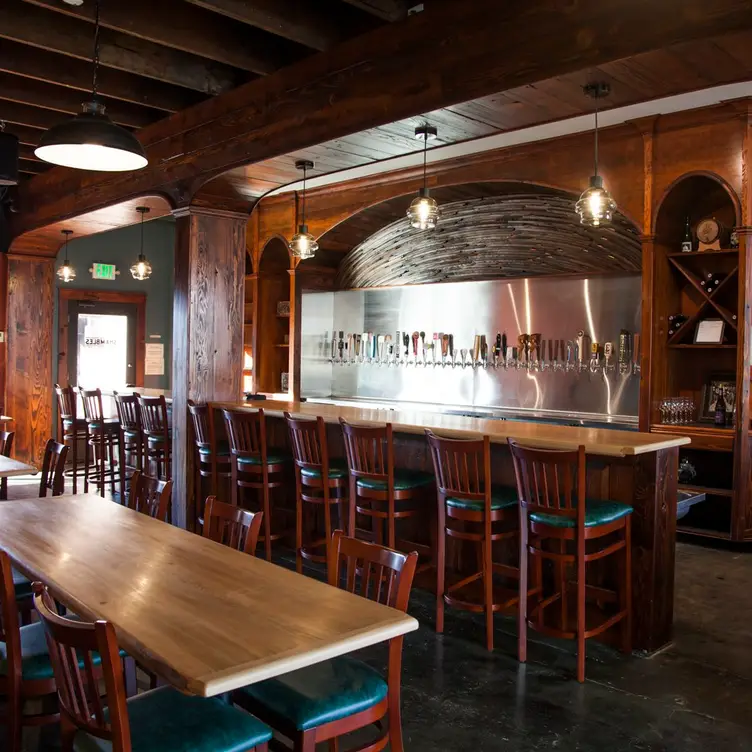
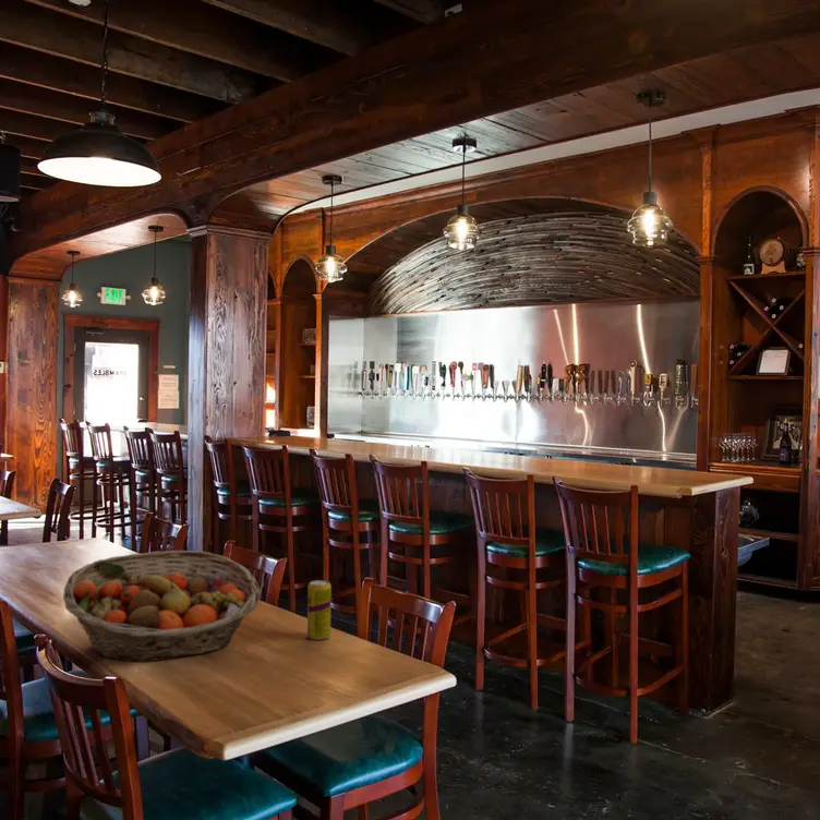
+ fruit basket (164, 602)
+ beverage can (318, 610)
